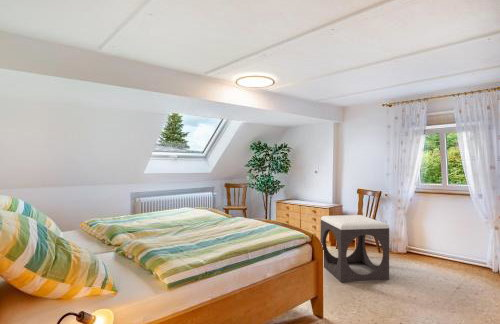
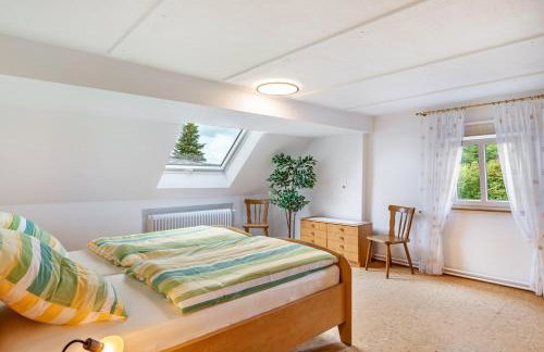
- footstool (349, 244)
